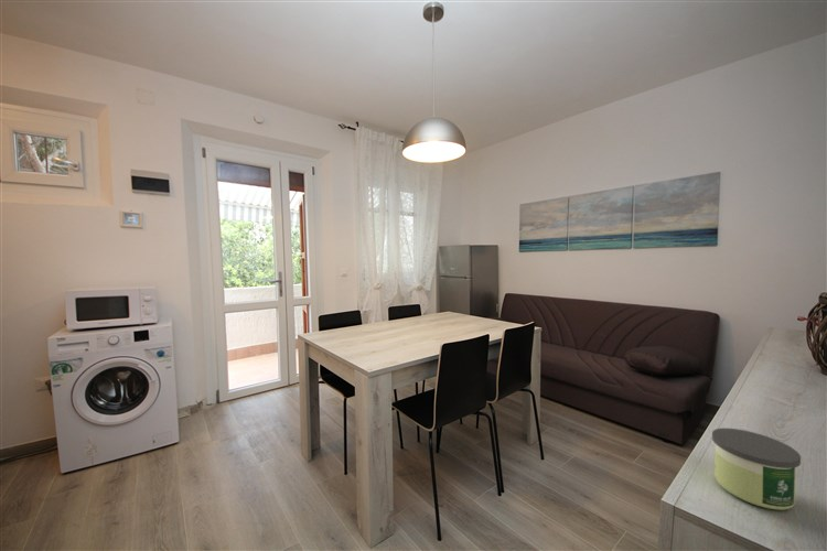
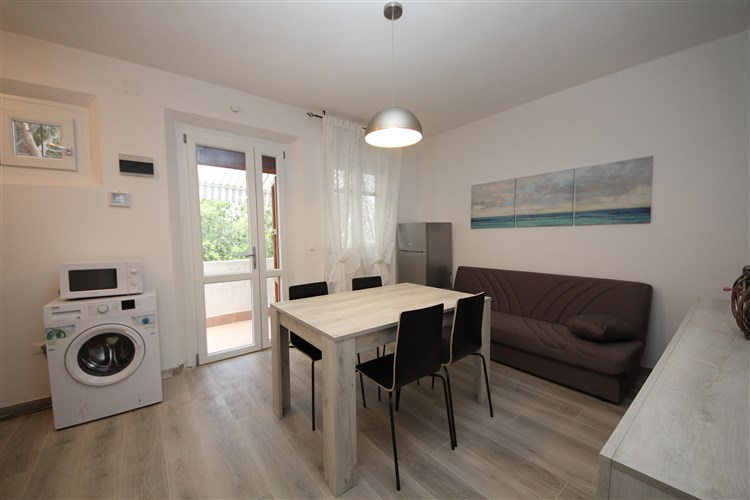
- candle (752, 467)
